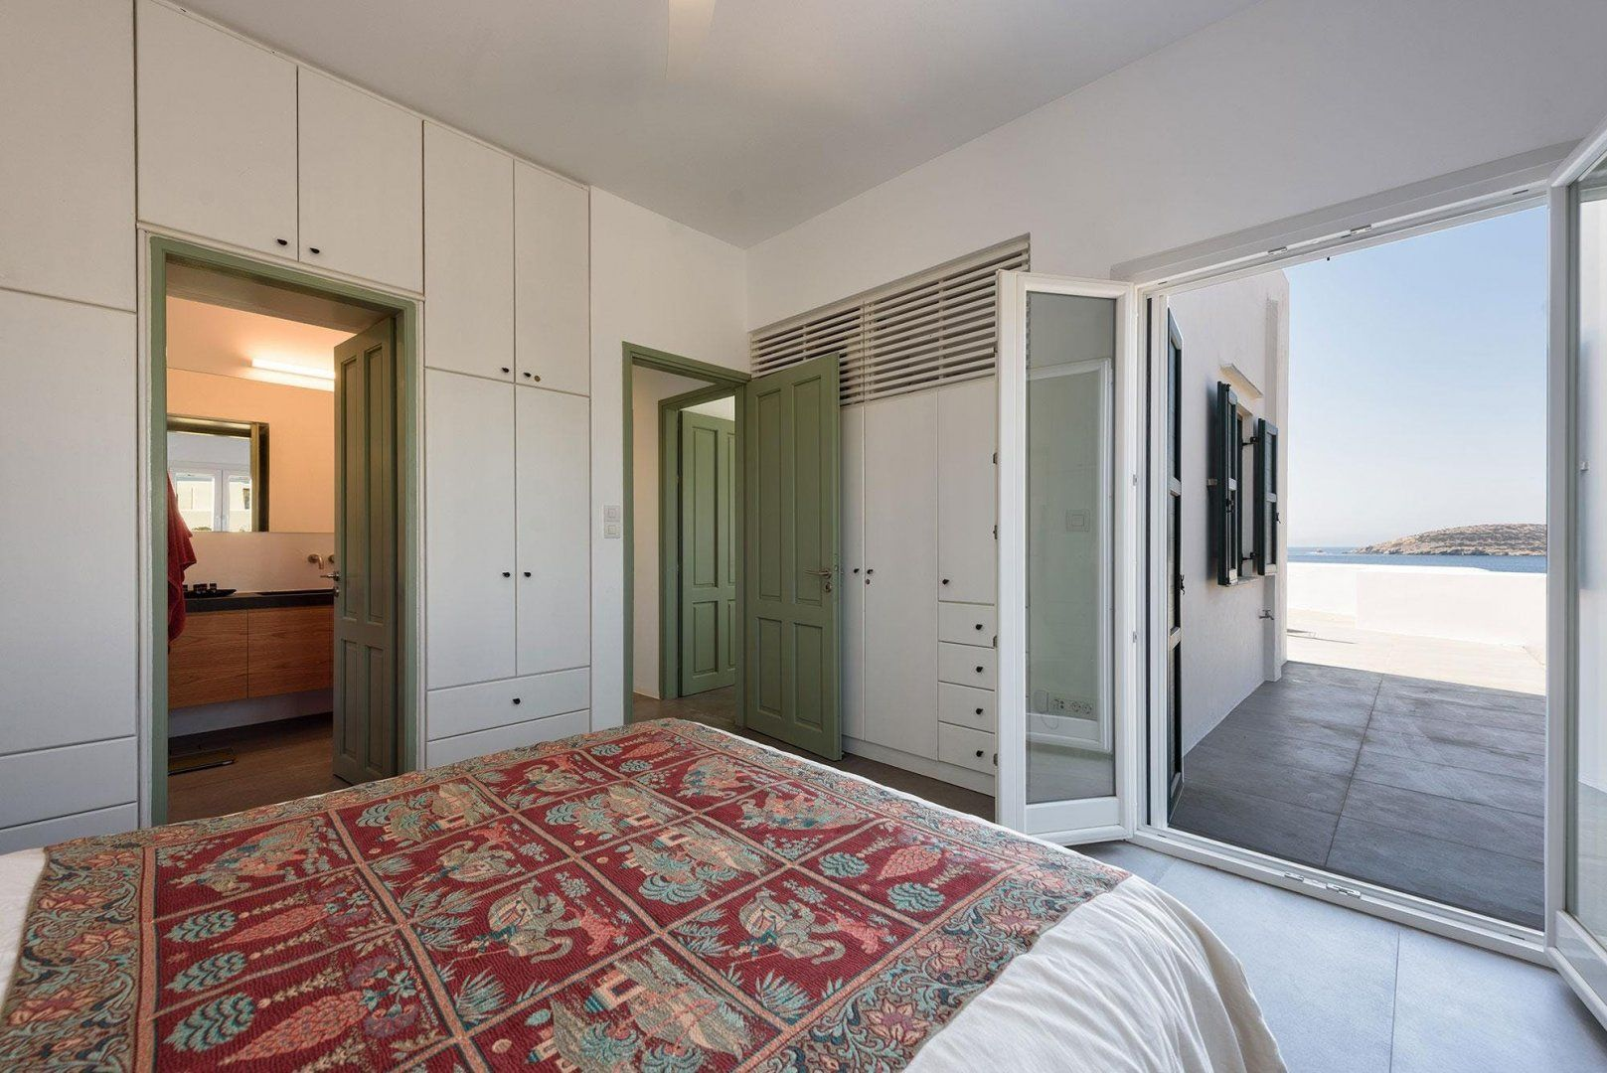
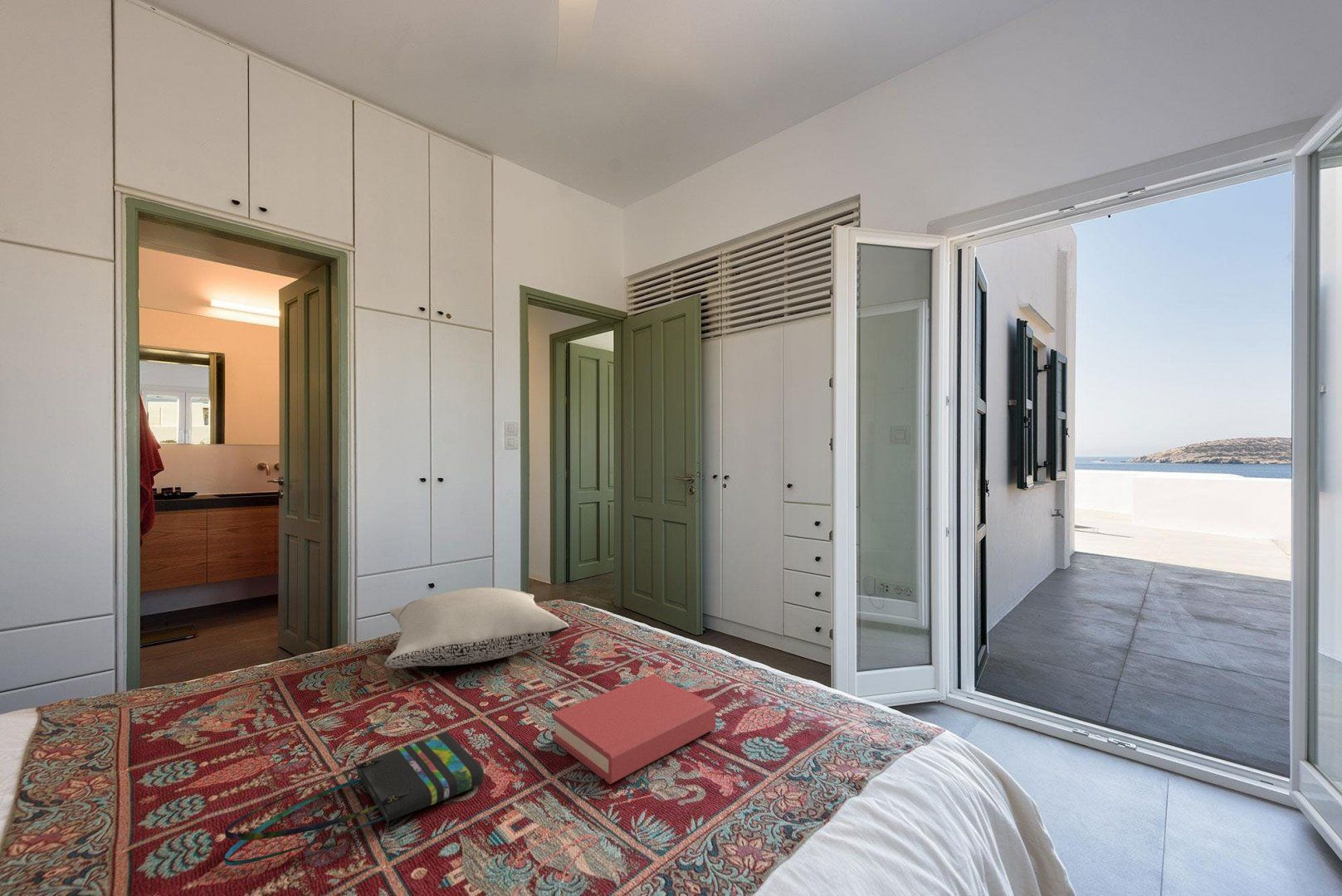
+ hardback book (635, 722)
+ tote bag (366, 788)
+ pillow (473, 621)
